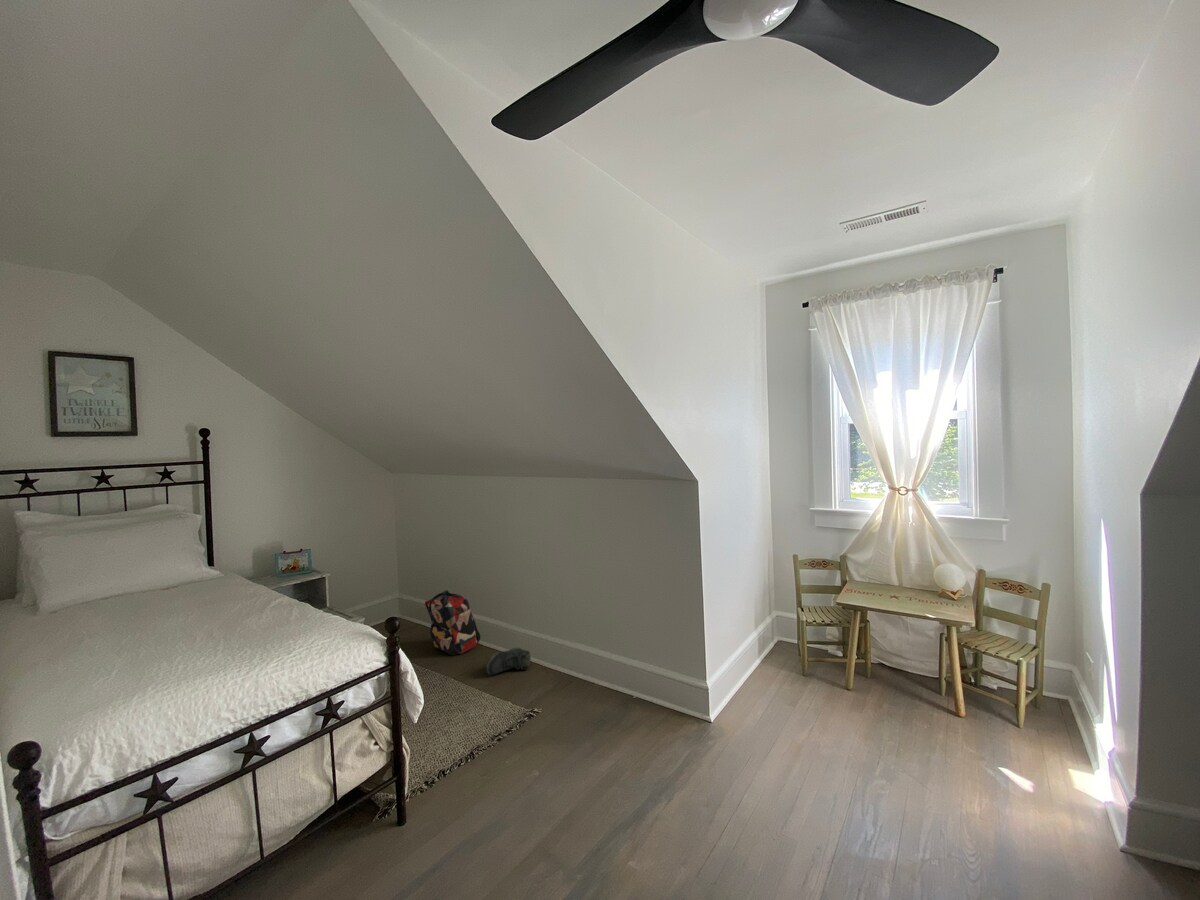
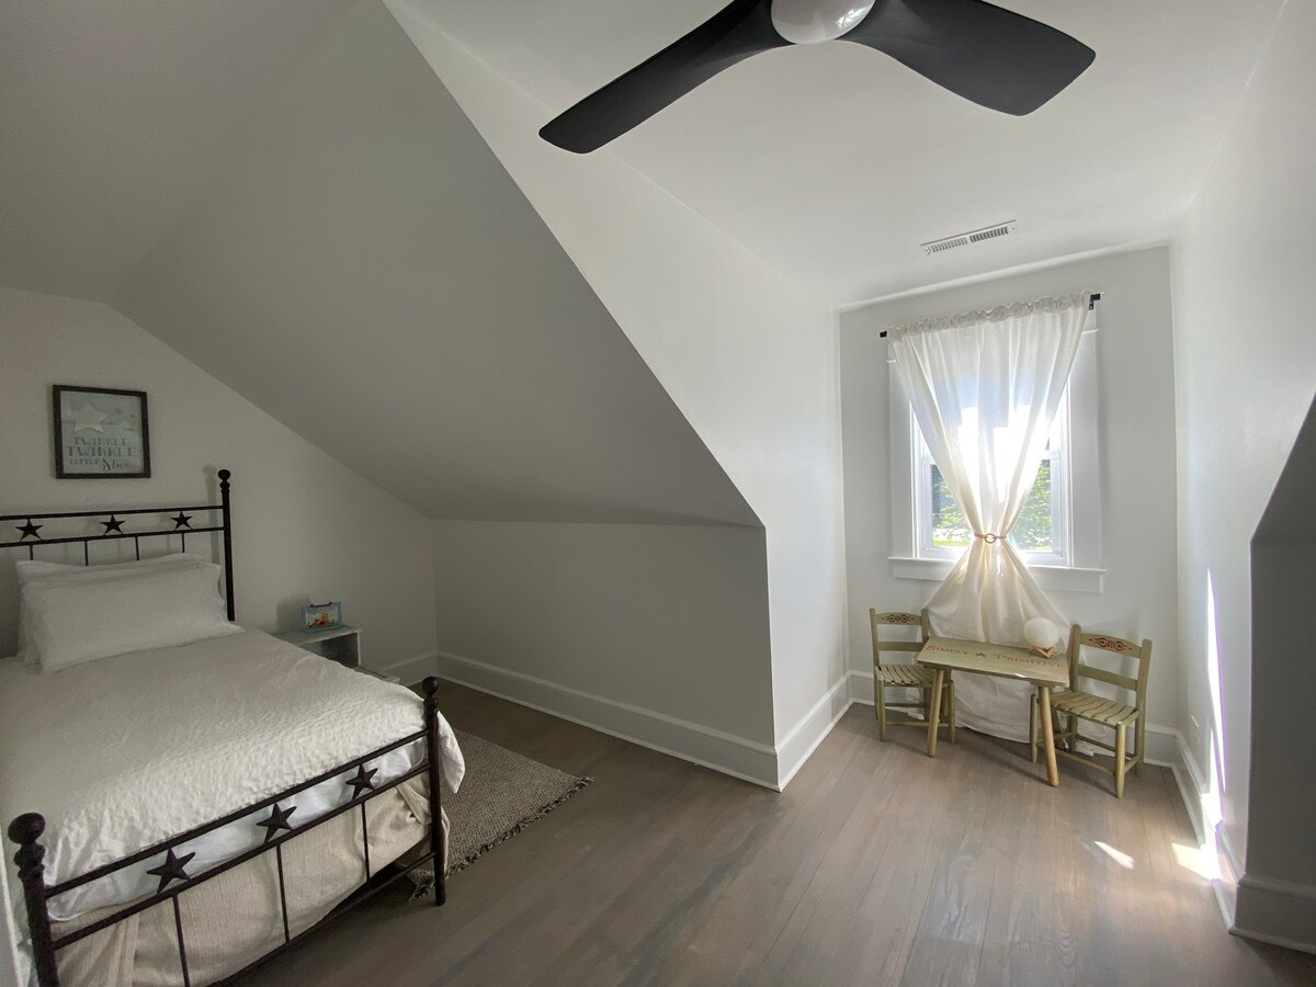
- sneaker (511, 661)
- backpack (452, 618)
